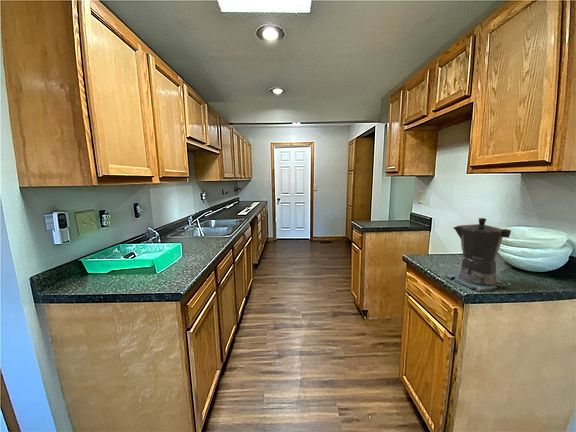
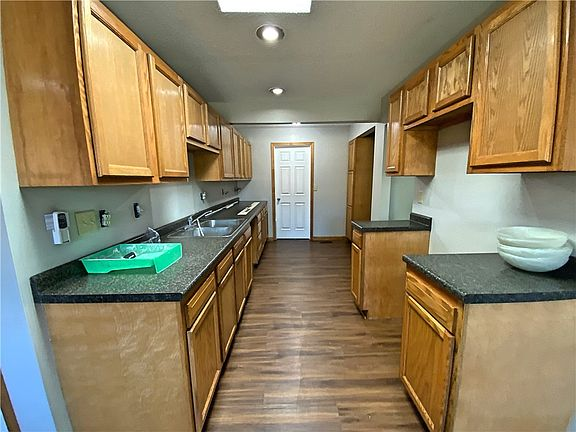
- coffee maker (479, 250)
